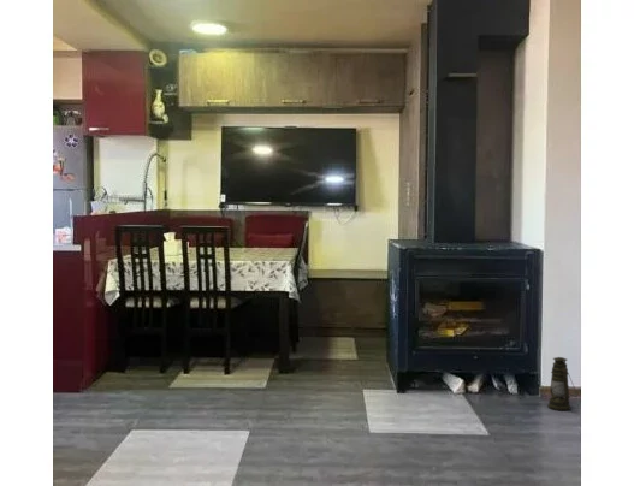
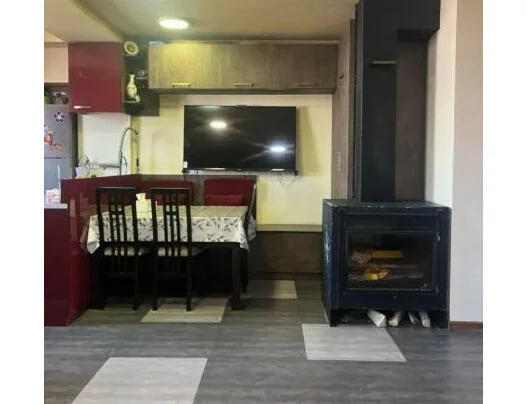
- lantern (561, 381)
